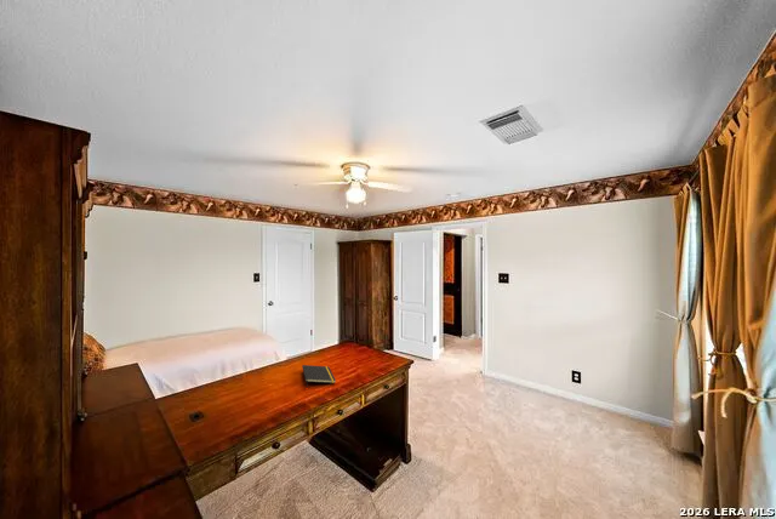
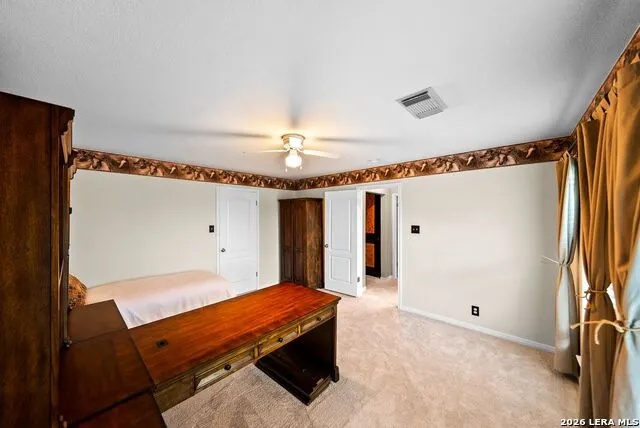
- notepad (318, 373)
